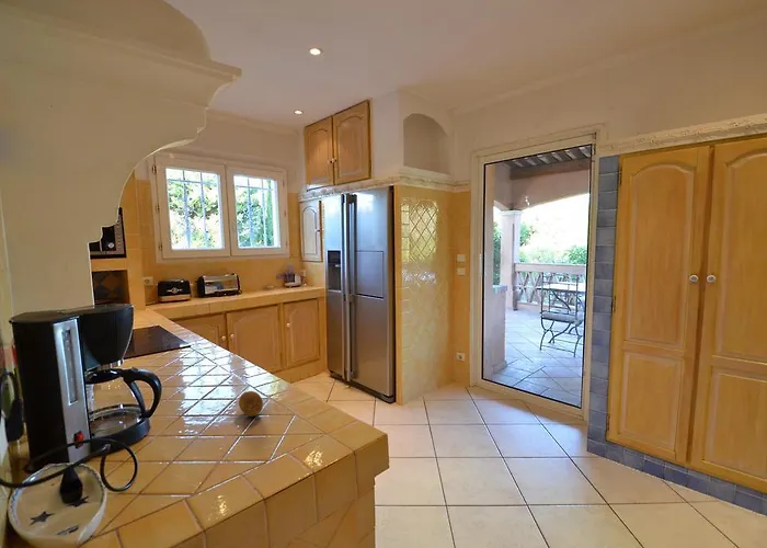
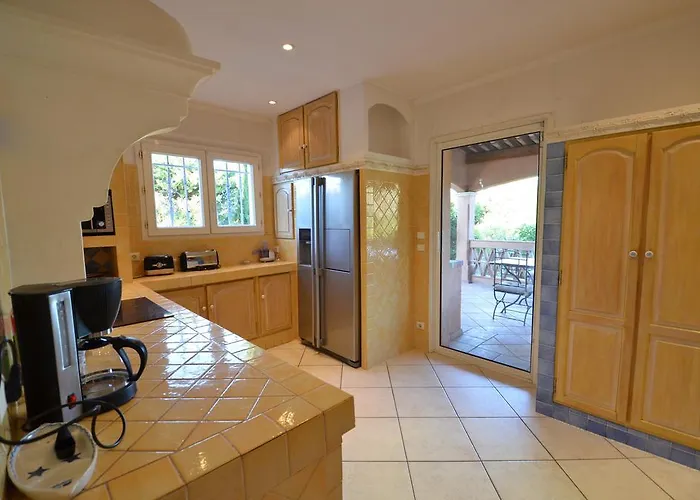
- fruit (251, 403)
